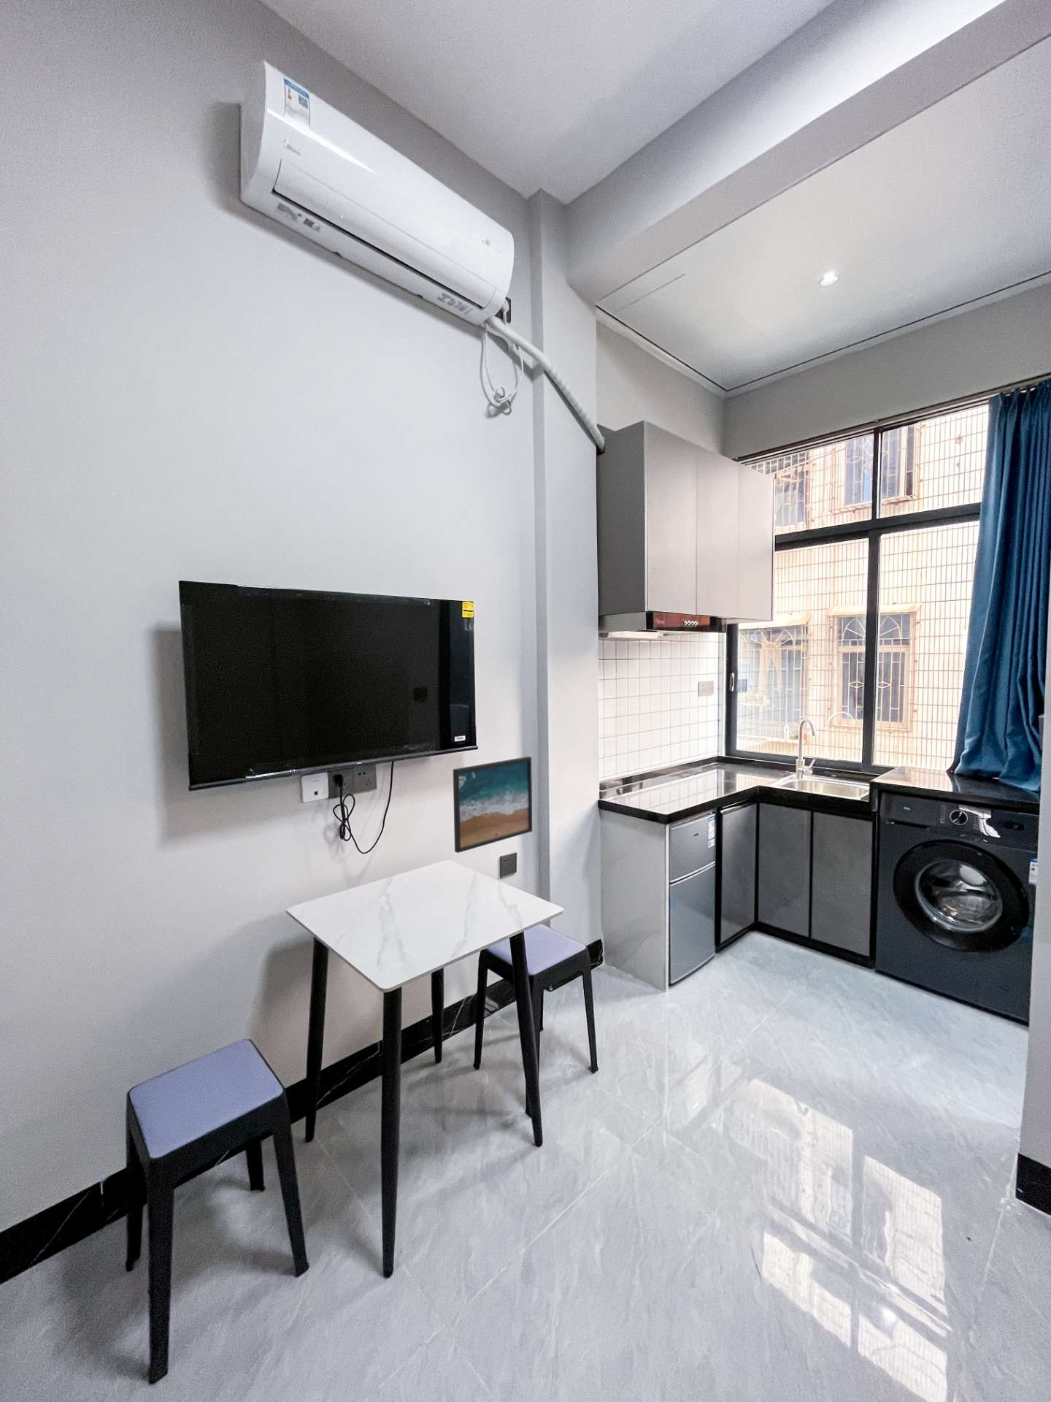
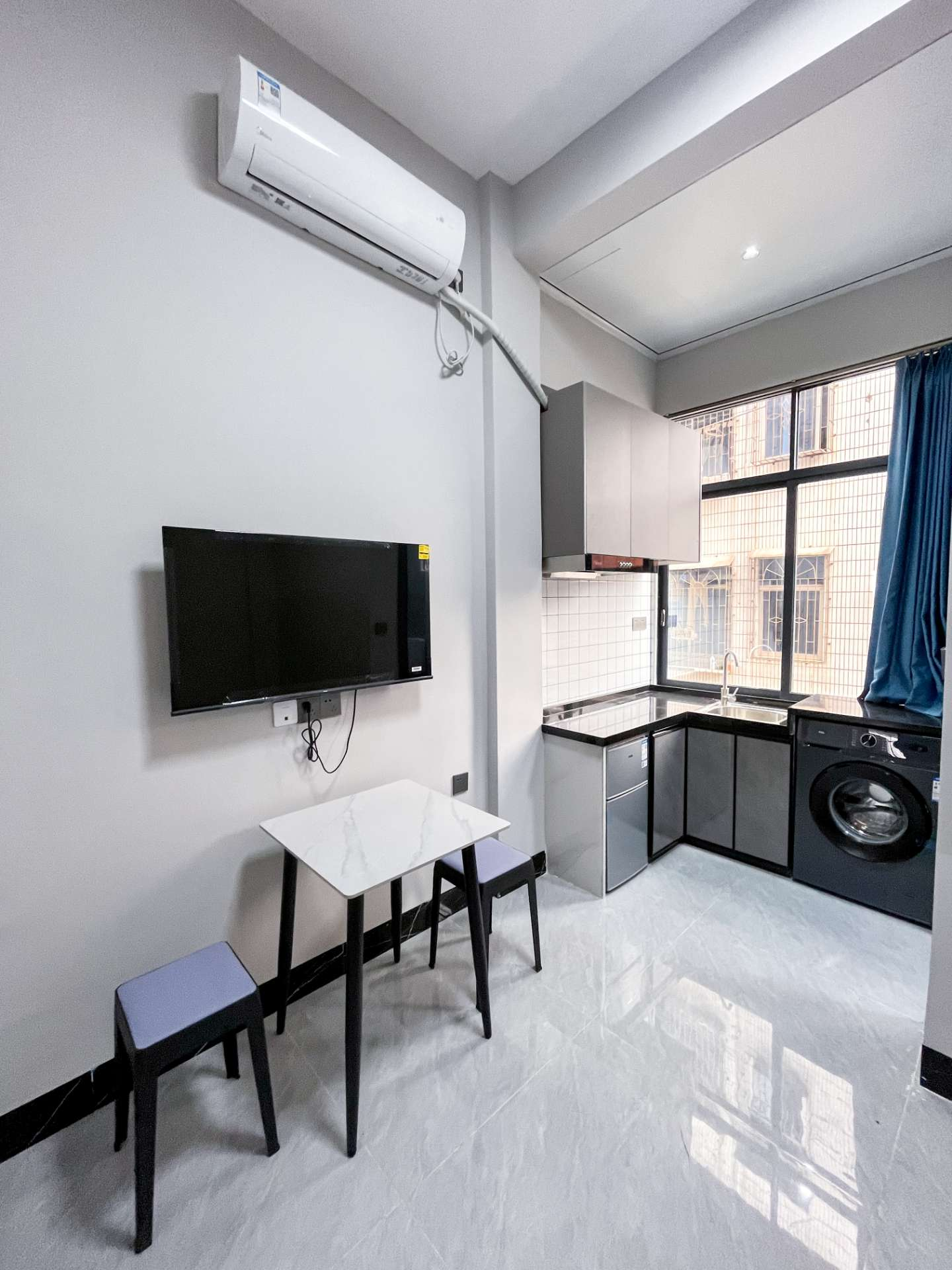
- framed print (495, 801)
